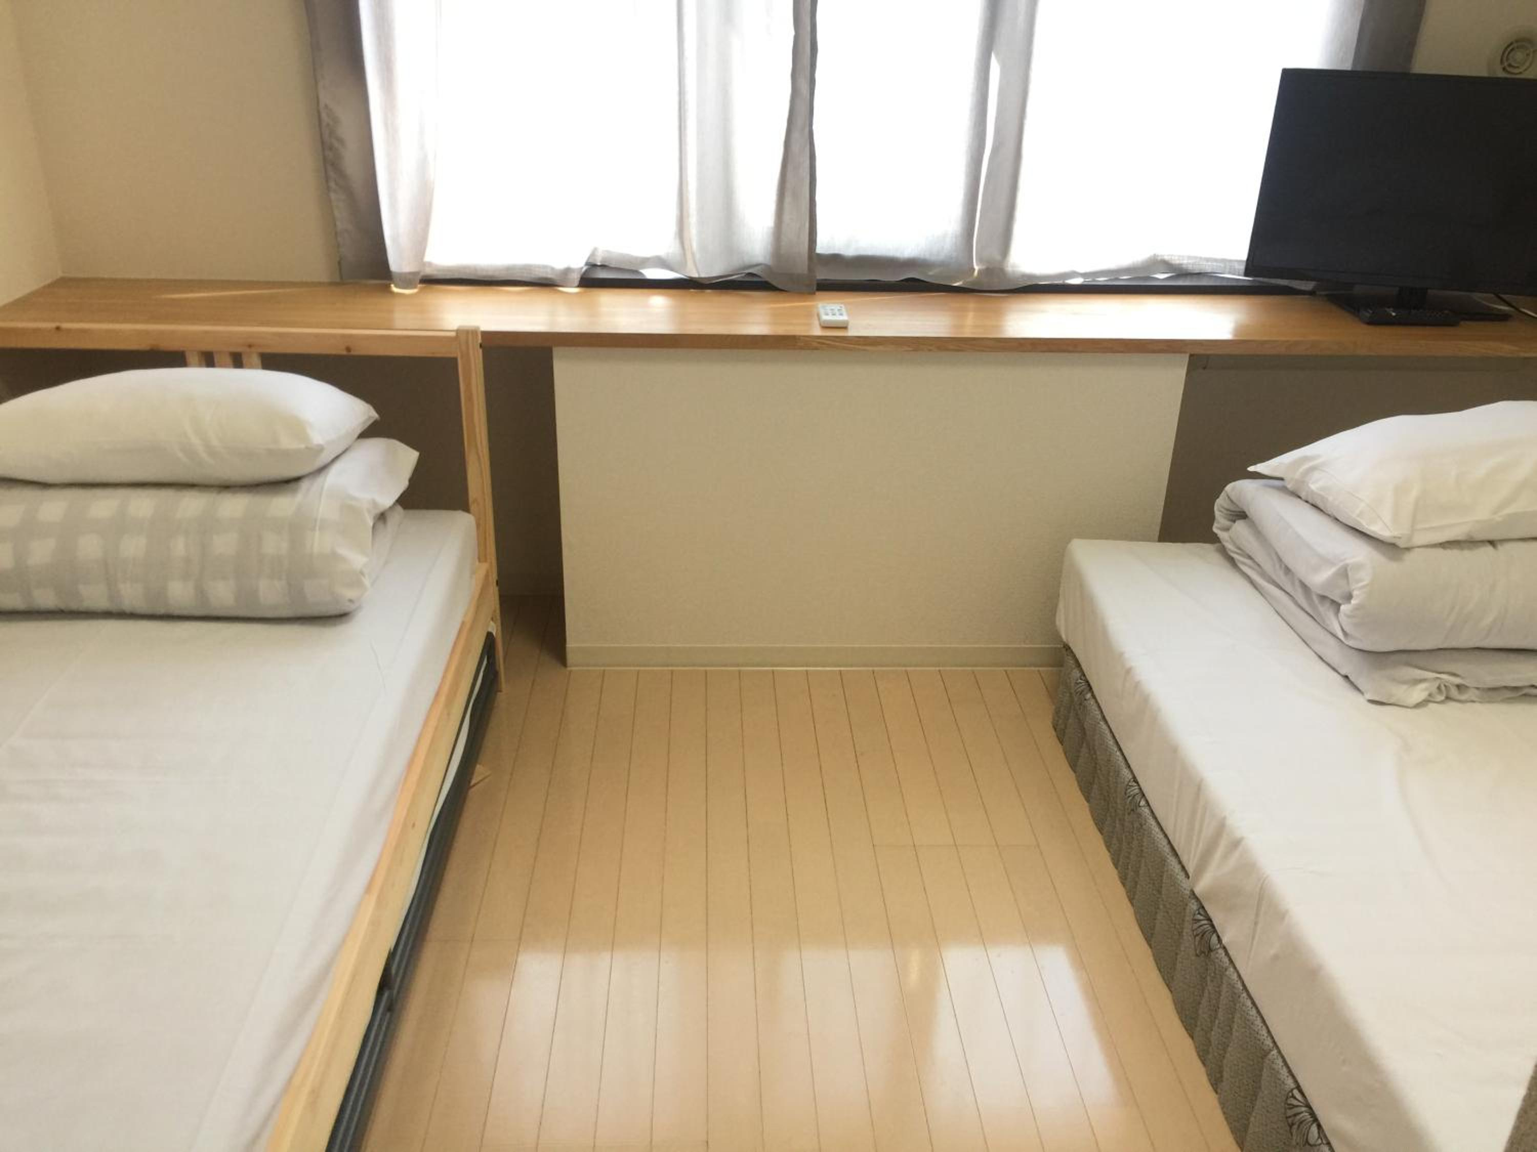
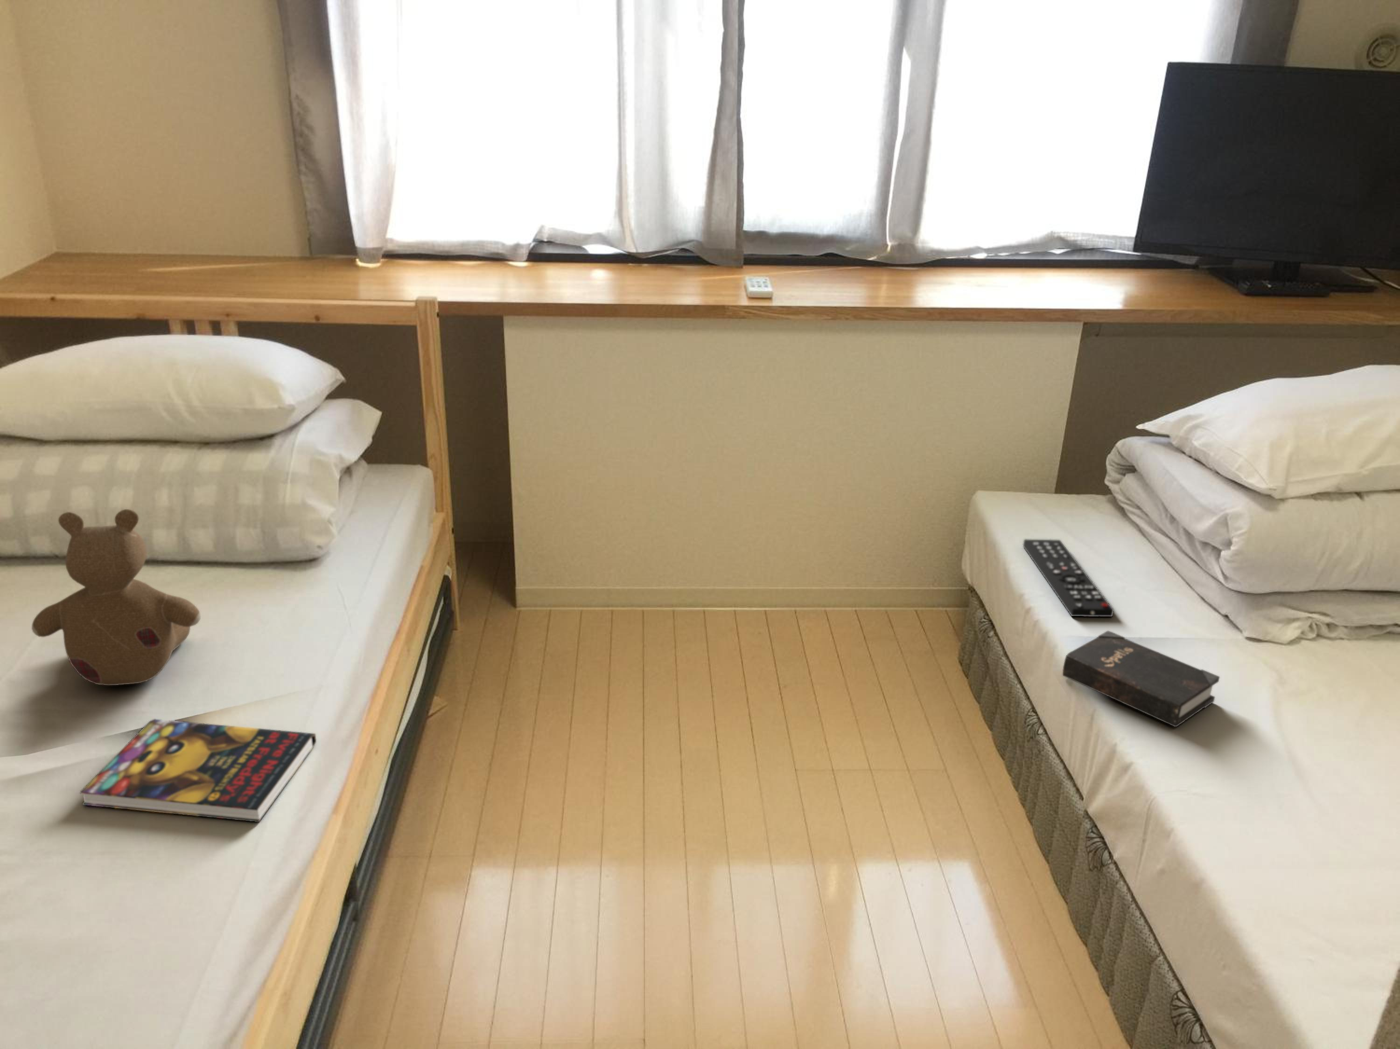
+ book (204, 766)
+ remote control (1066, 575)
+ stuffed bear (119, 585)
+ hardback book (1139, 678)
